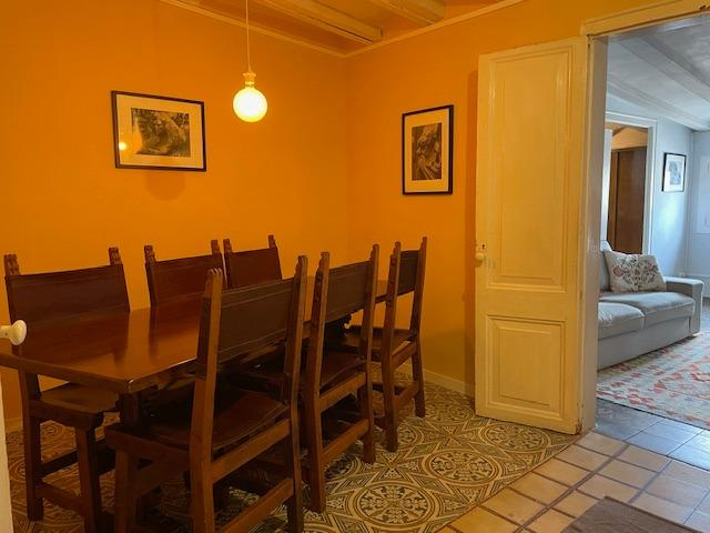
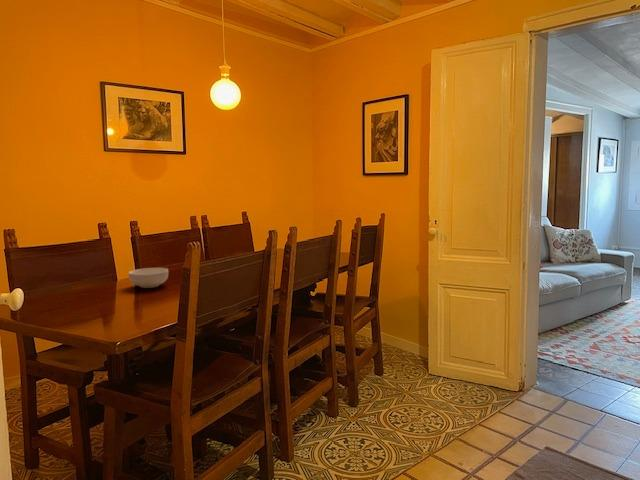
+ cereal bowl (149, 278)
